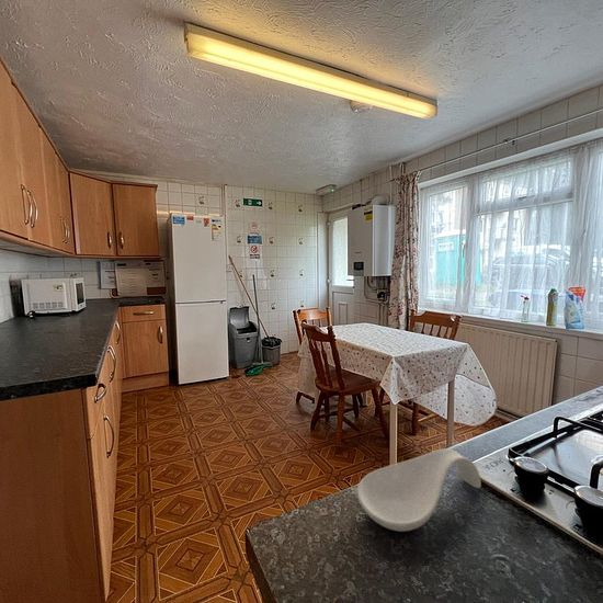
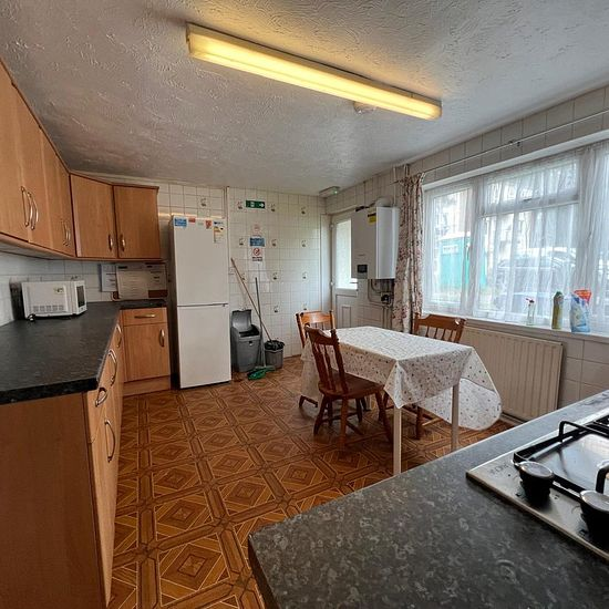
- spoon rest (422, 482)
